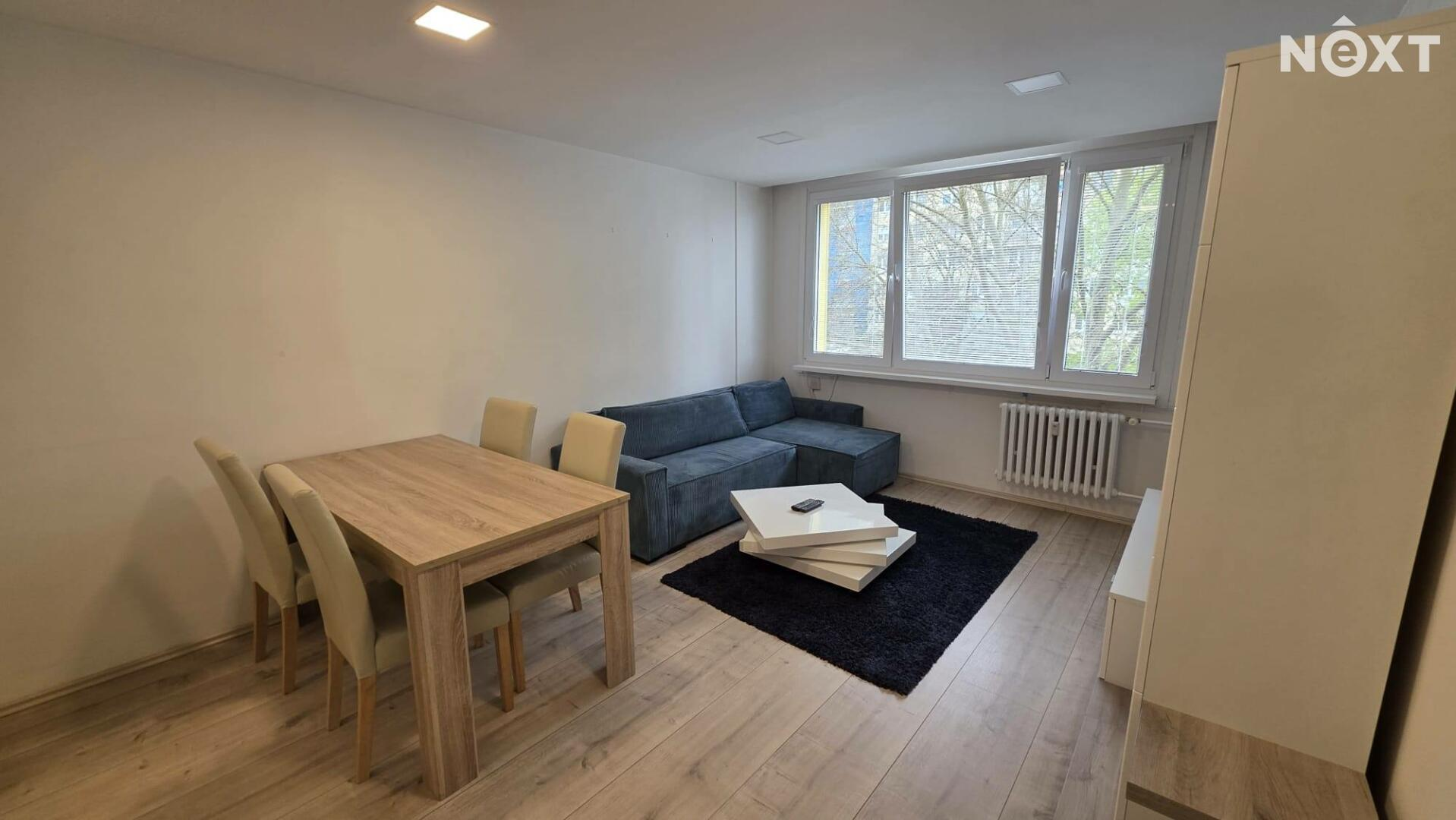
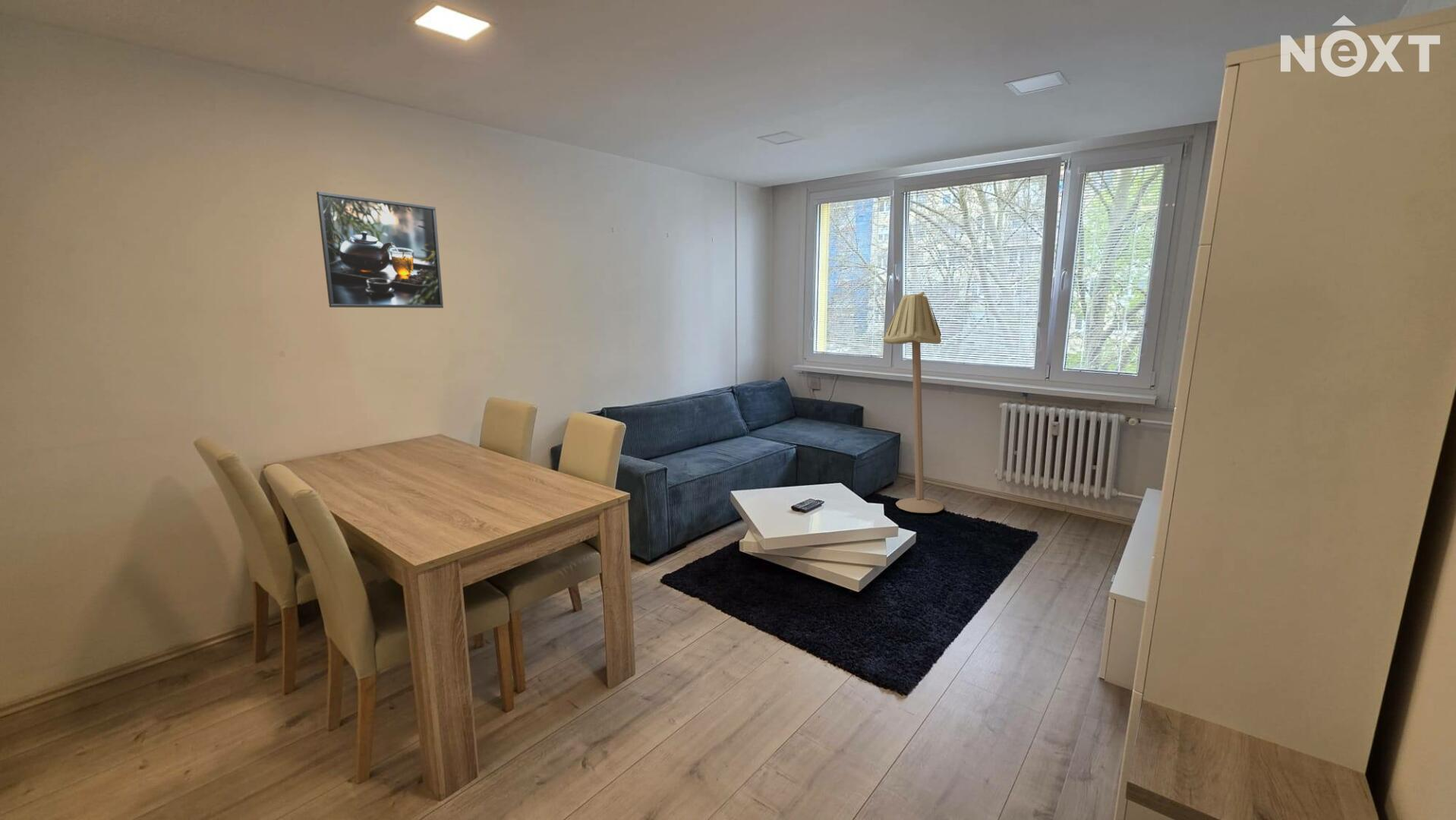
+ floor lamp (914, 401)
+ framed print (385, 254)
